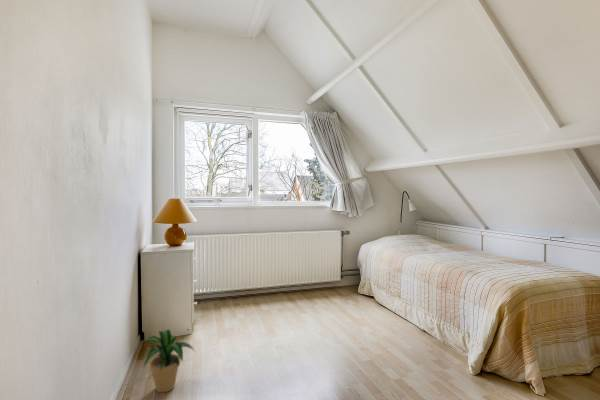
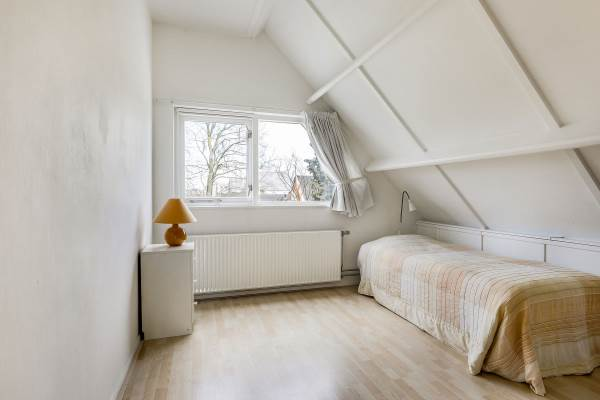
- potted plant (165, 361)
